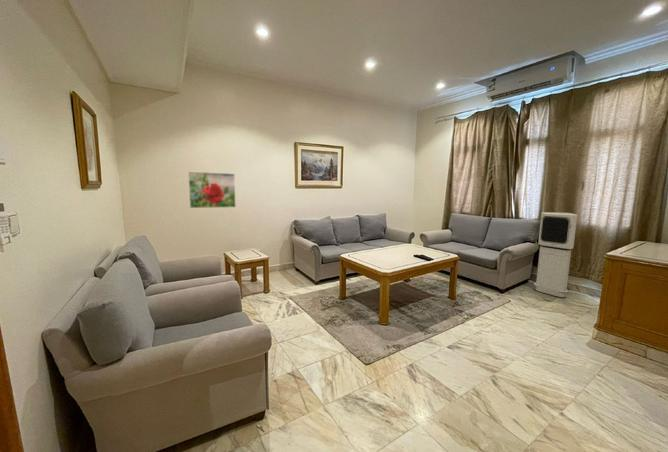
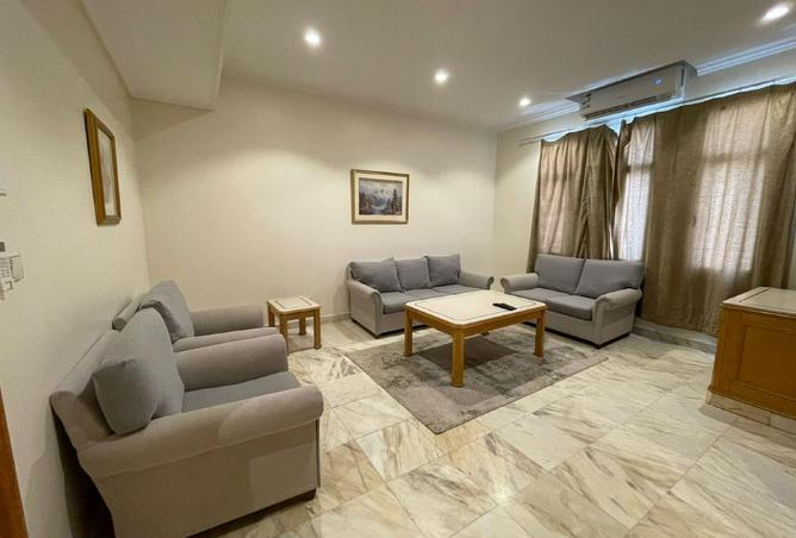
- air purifier (557, 253)
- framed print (212, 190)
